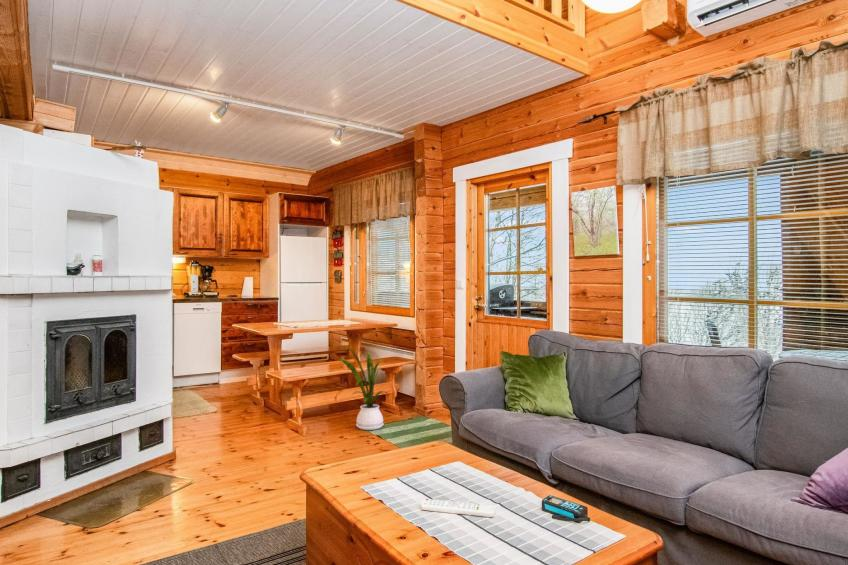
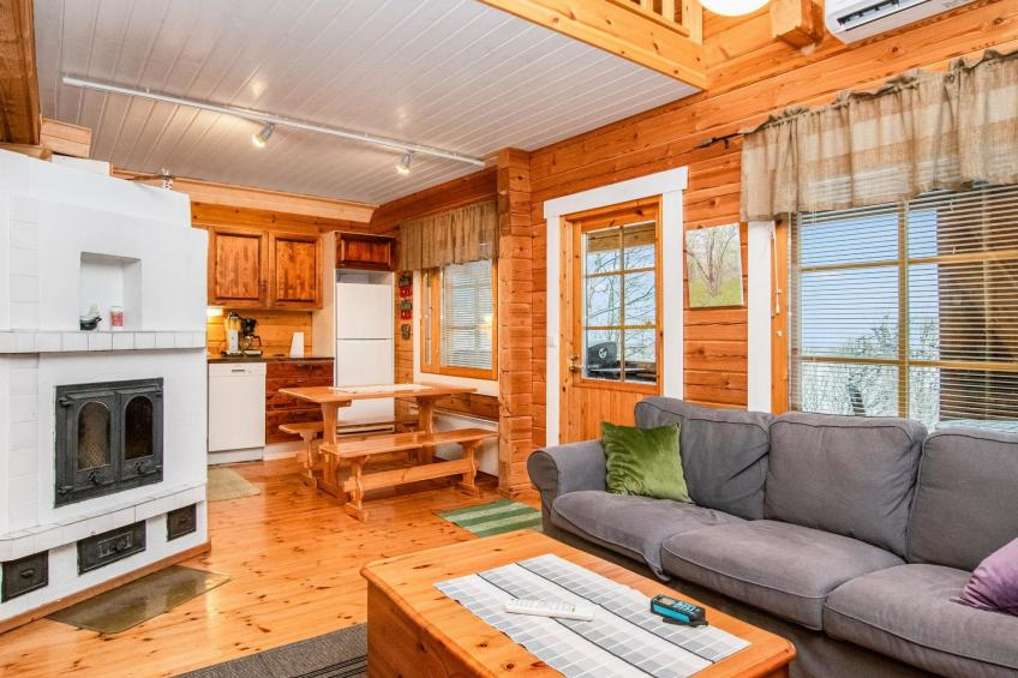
- house plant (366, 385)
